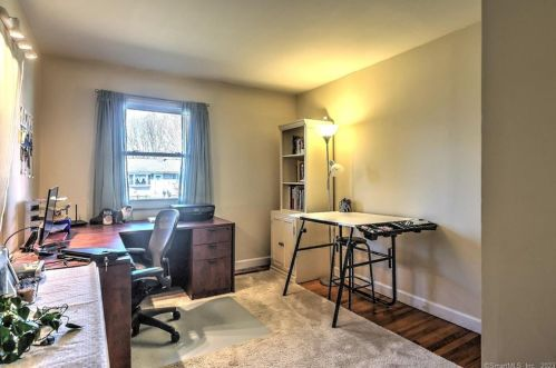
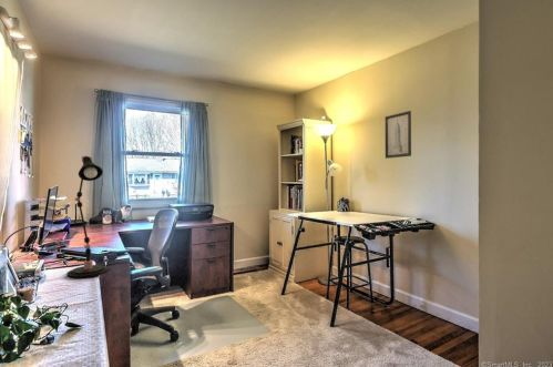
+ wall art (397, 135)
+ desk lamp (82, 214)
